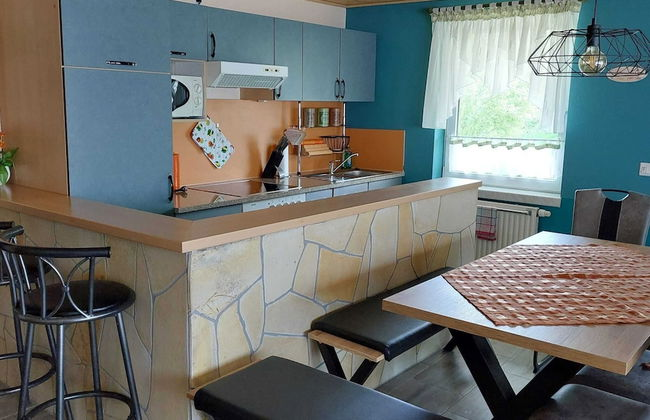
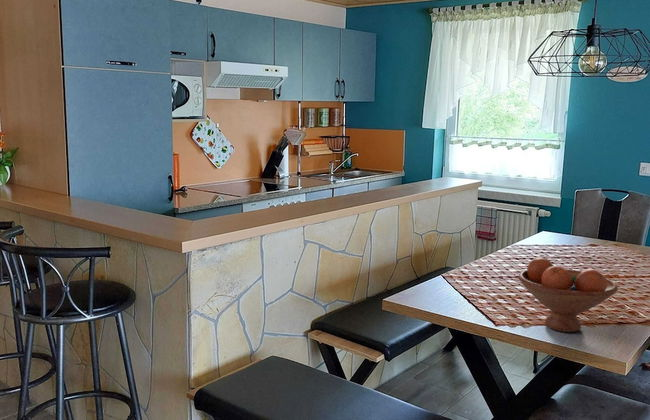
+ fruit bowl (565, 294)
